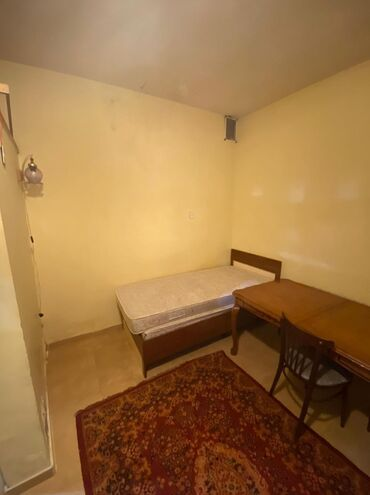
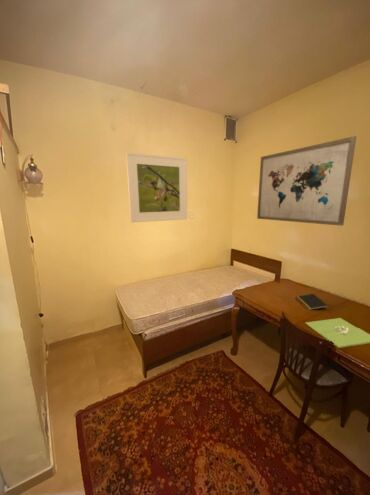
+ wall art (296, 186)
+ flower (339, 329)
+ notepad (310, 301)
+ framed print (159, 189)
